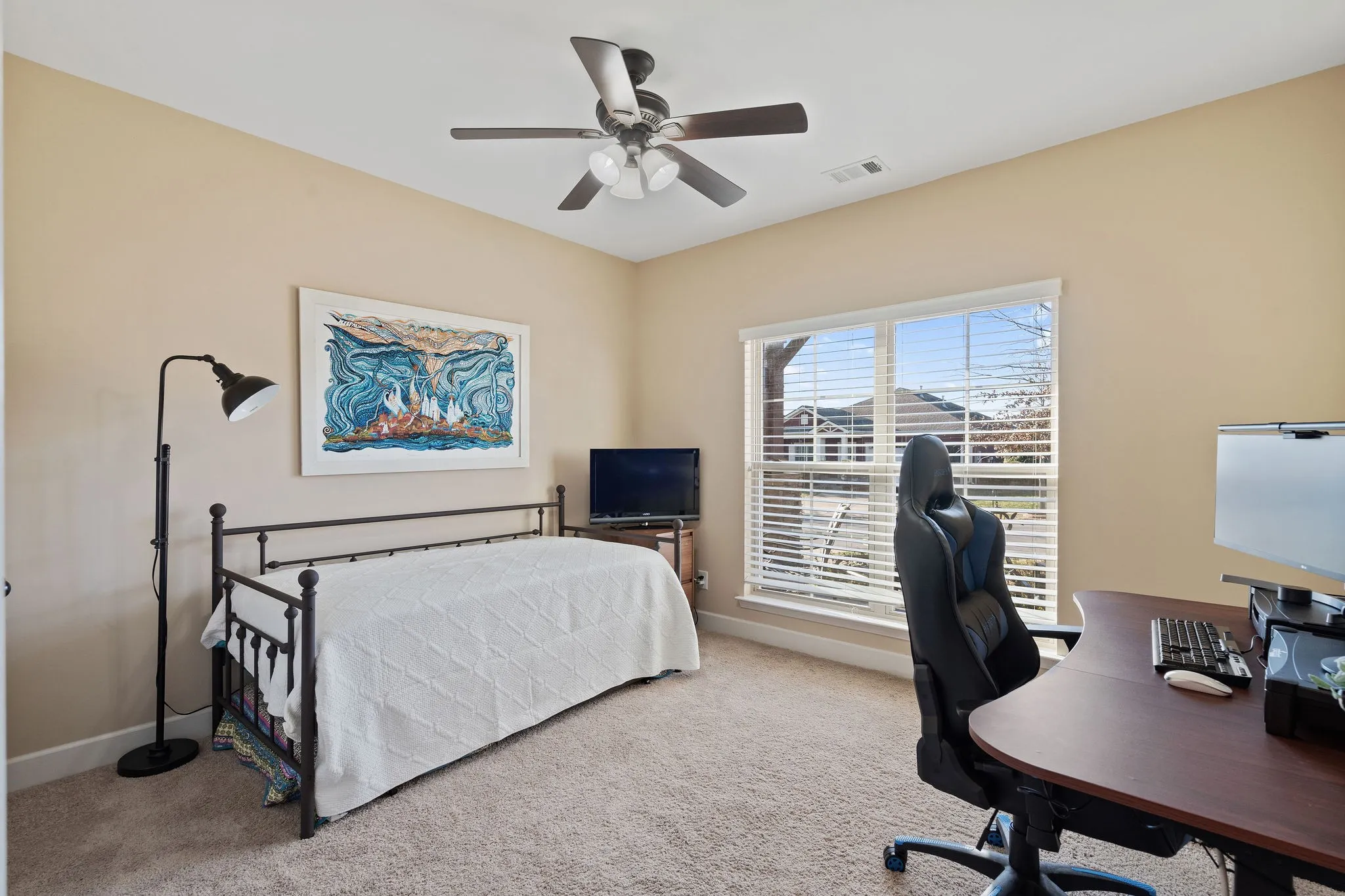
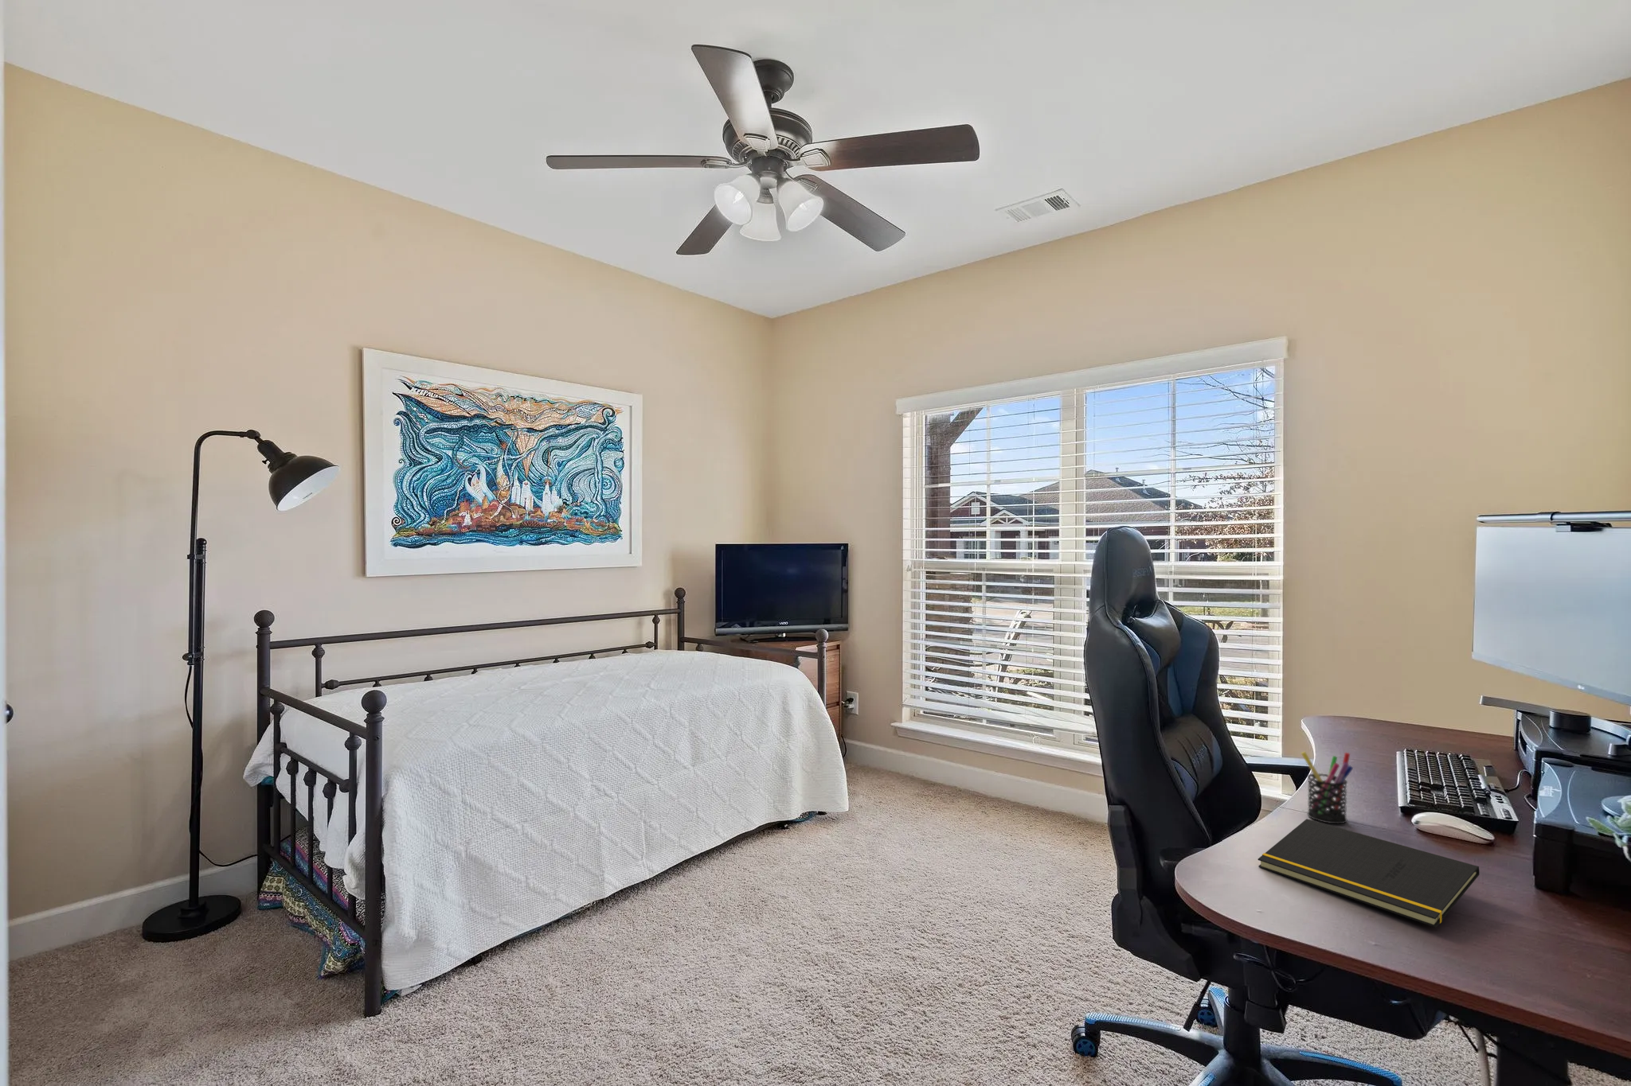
+ pen holder (1330, 783)
+ notepad (1363, 867)
